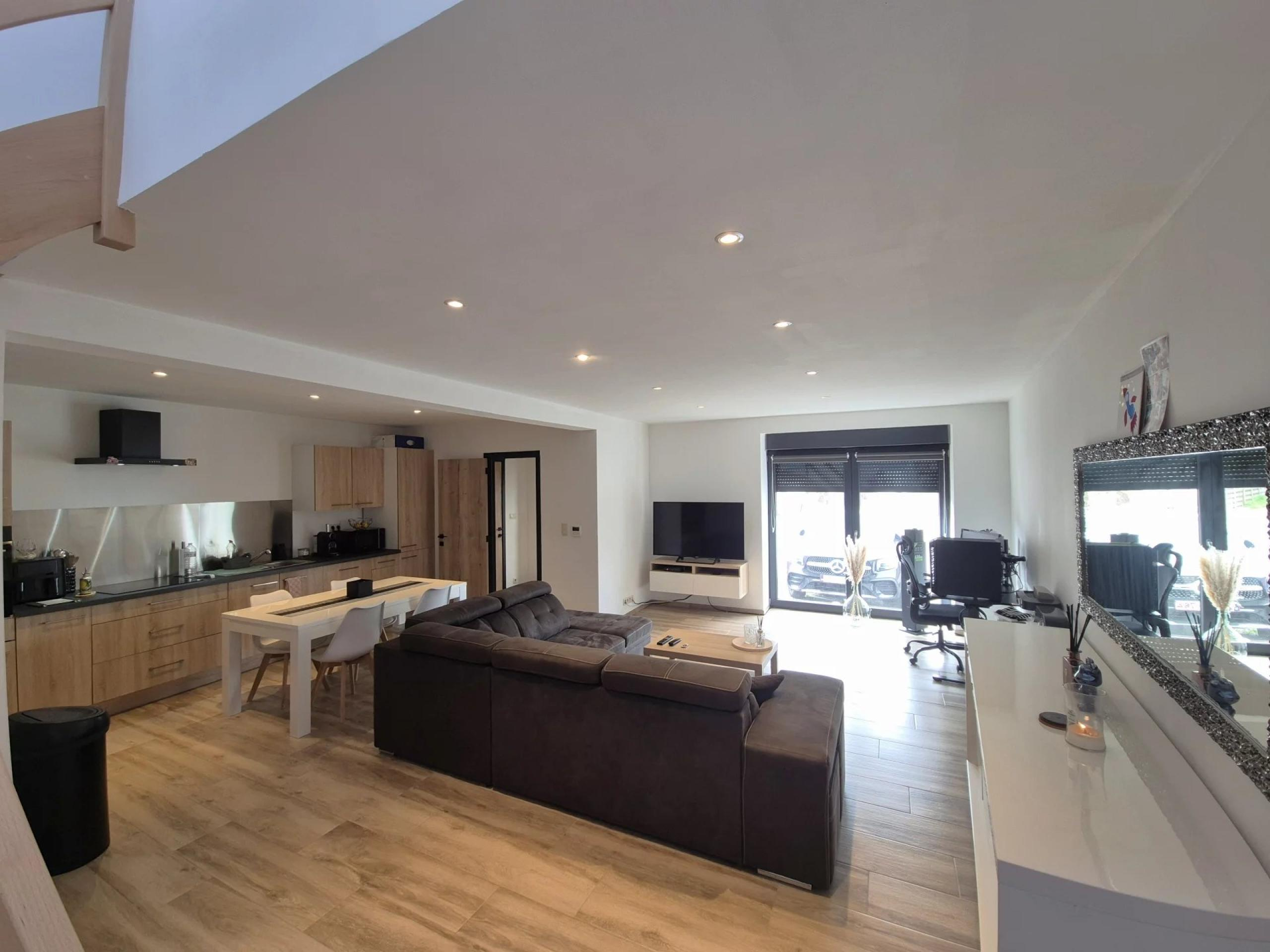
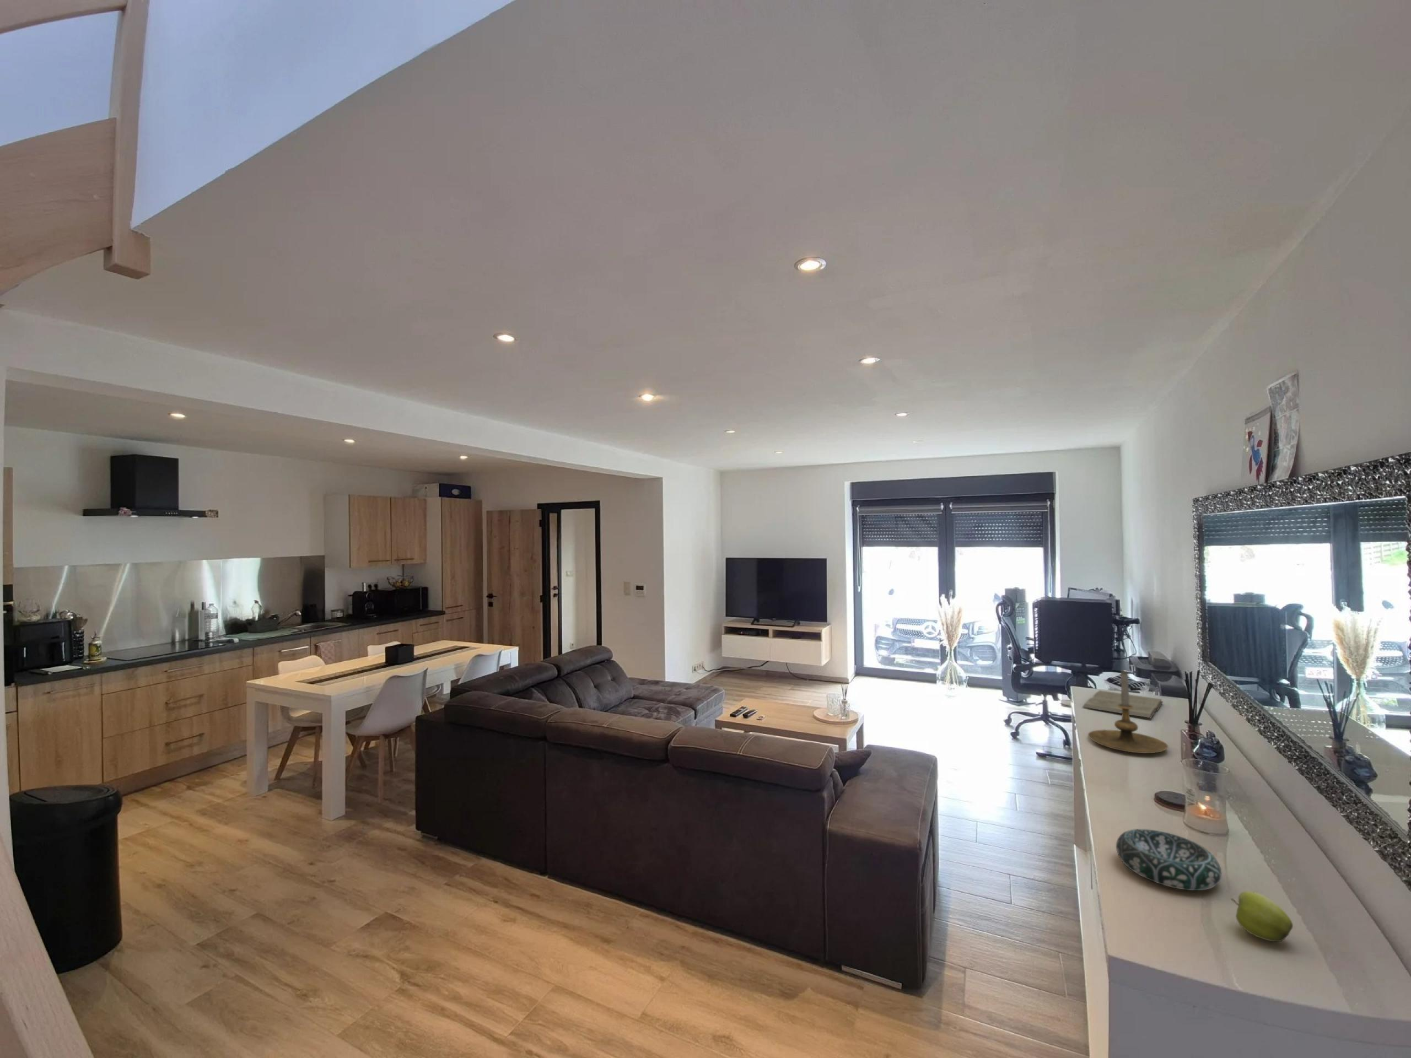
+ candle holder (1125, 707)
+ book (1121, 702)
+ decorative bowl (1167, 859)
+ apple (1261, 916)
